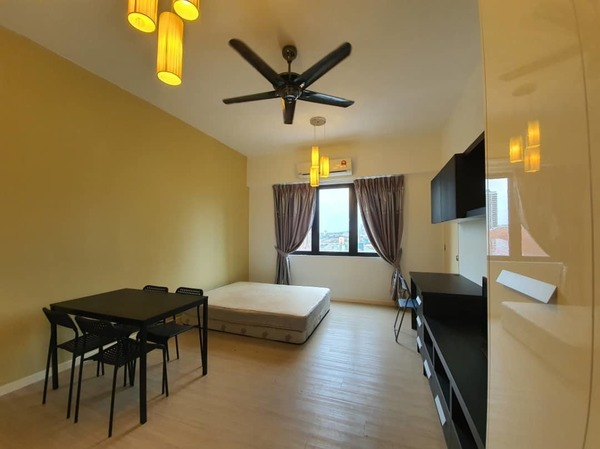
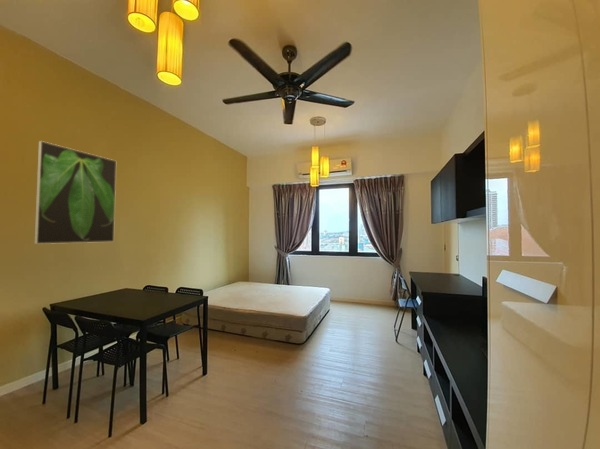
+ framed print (80, 197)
